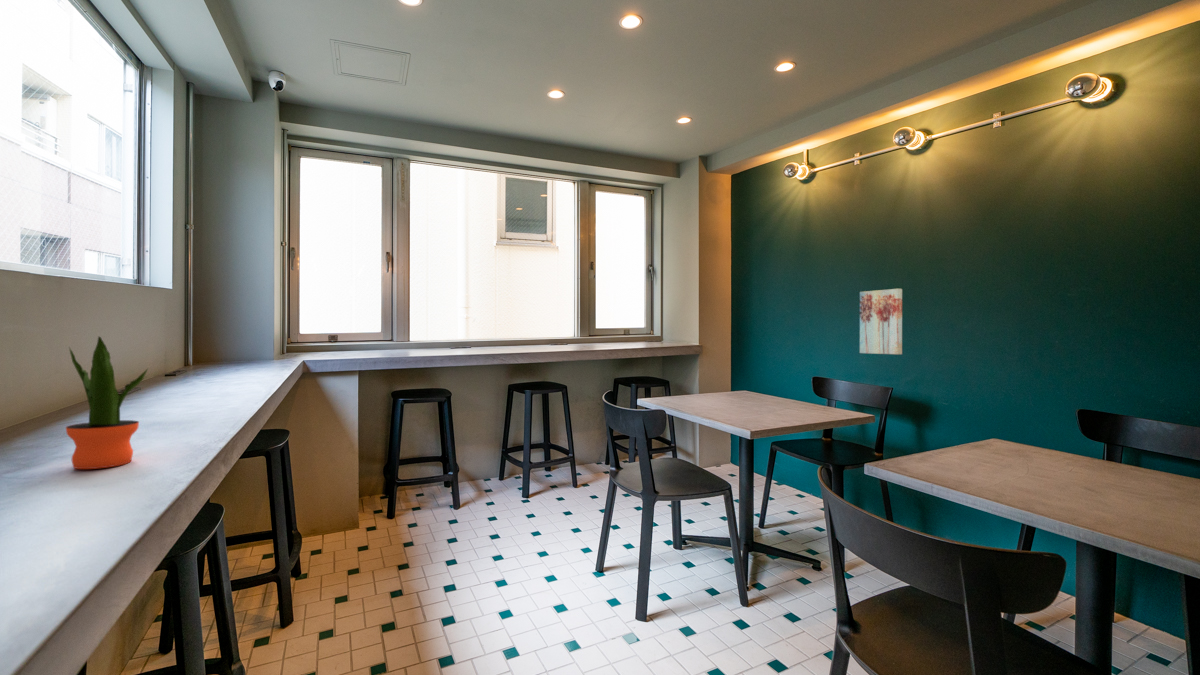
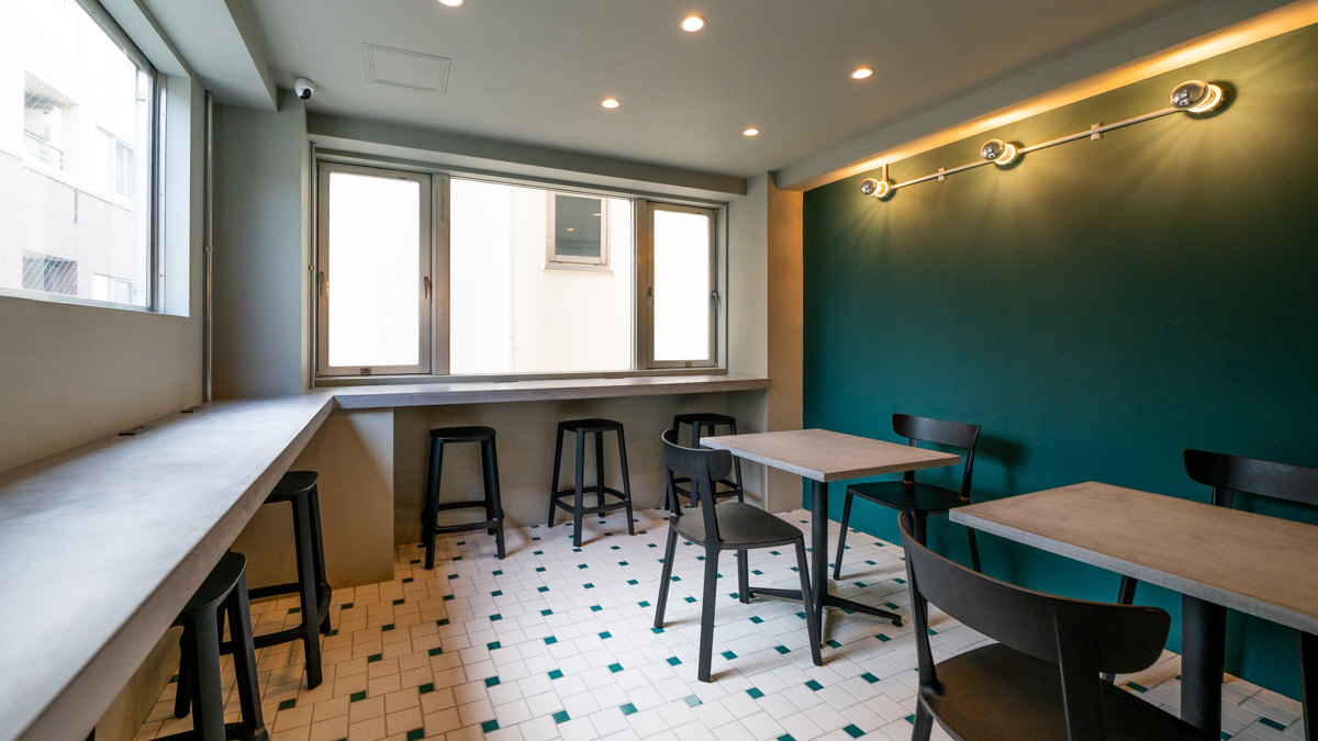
- wall art (880, 322)
- potted plant (106, 400)
